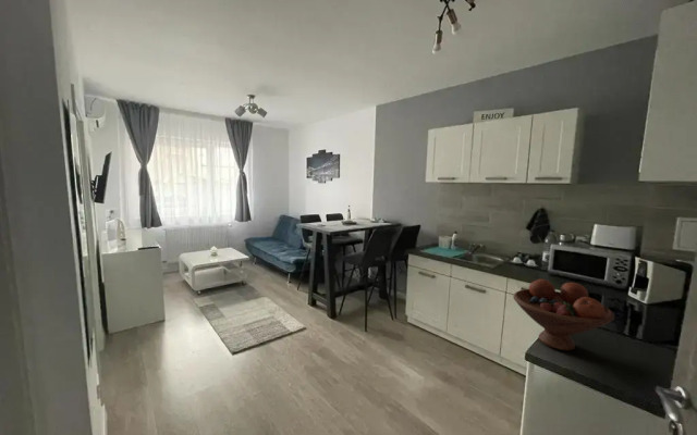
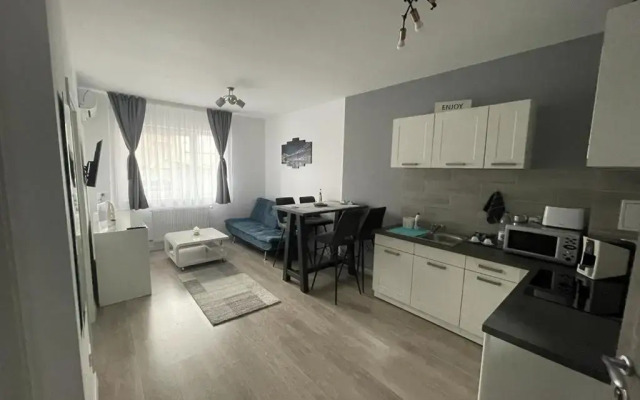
- fruit bowl (559, 314)
